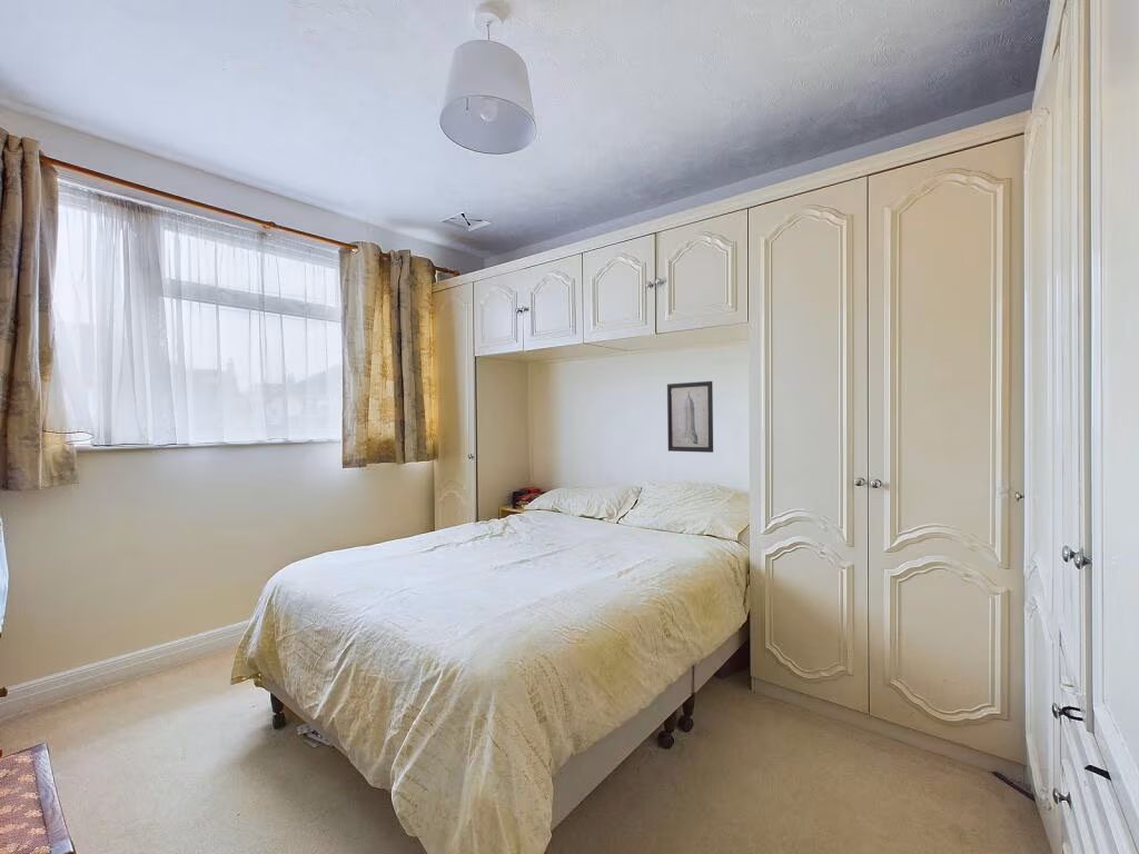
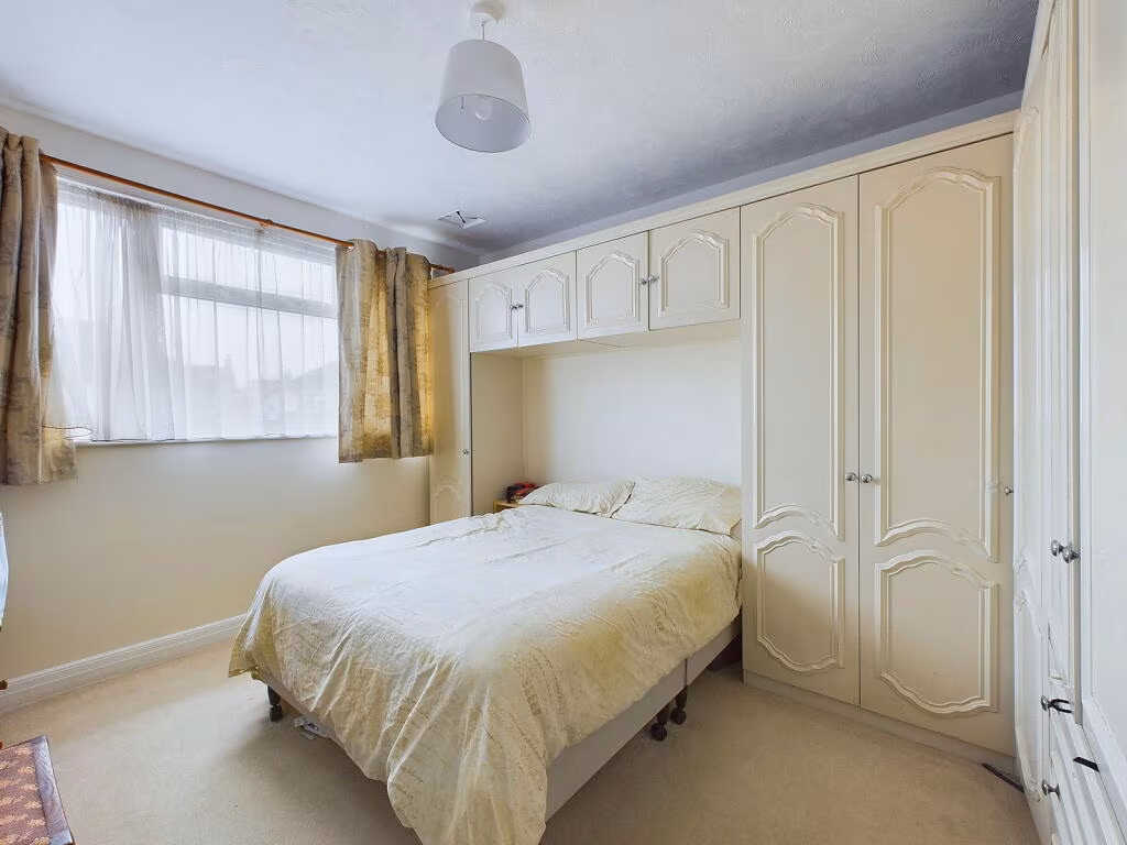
- wall art (689, 417)
